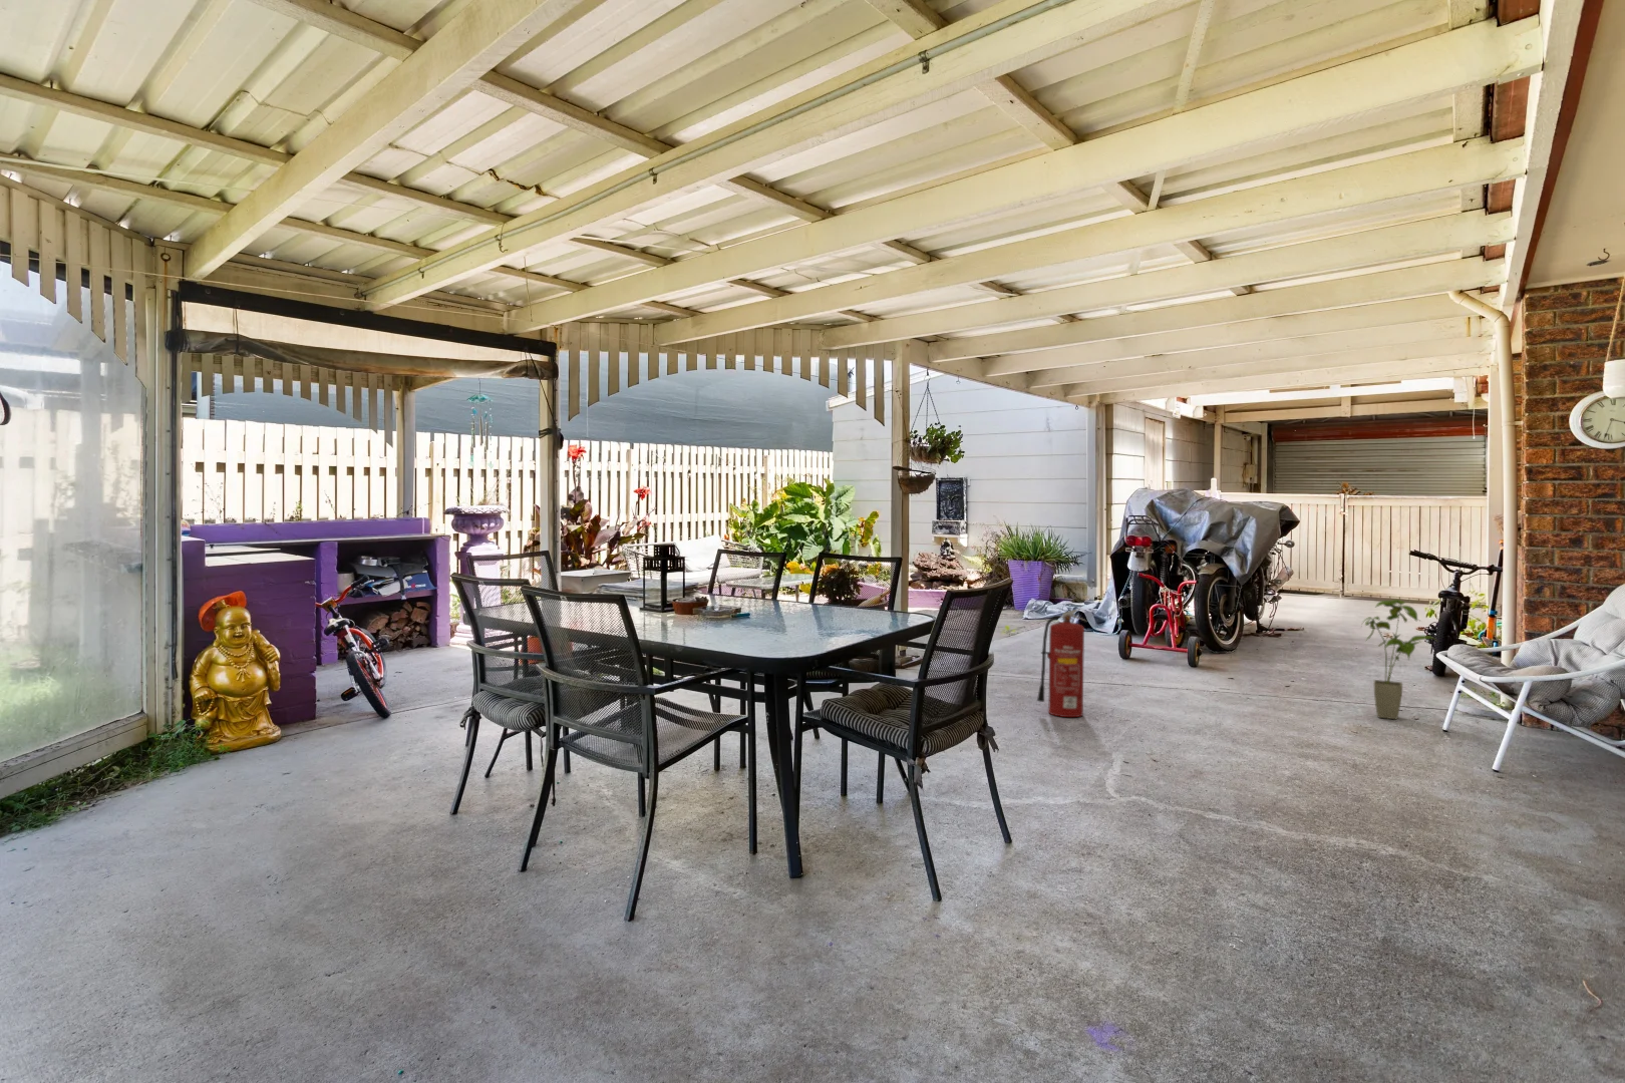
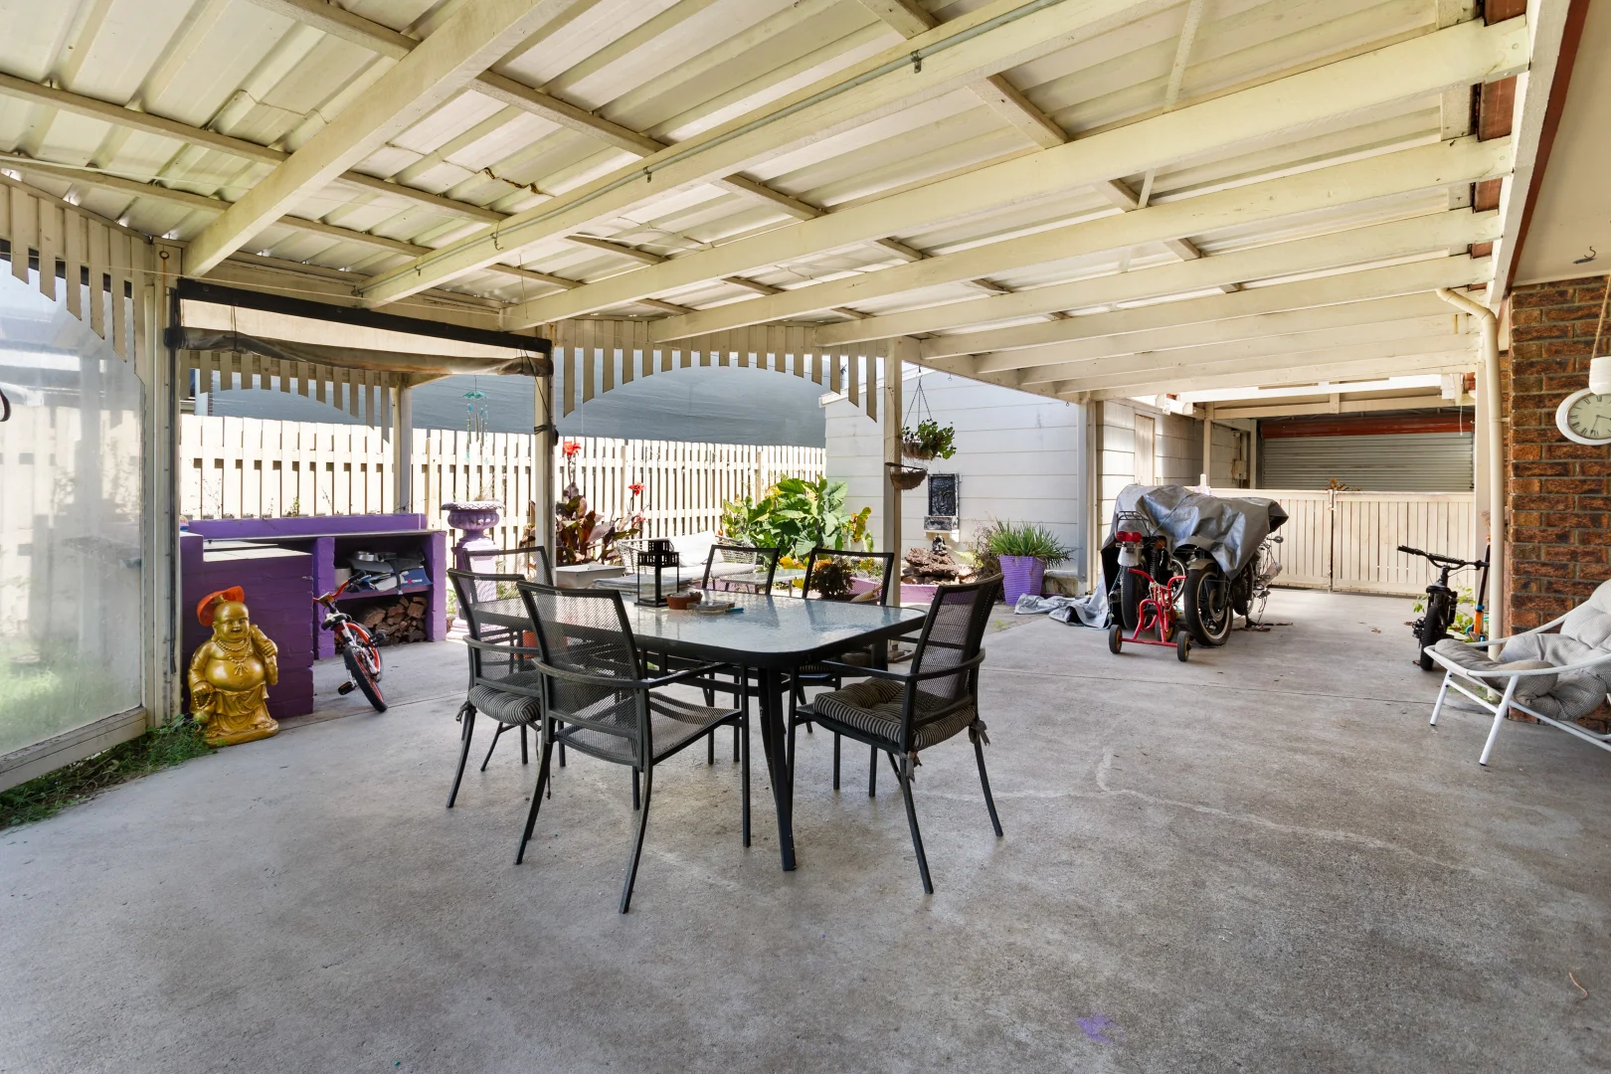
- house plant (1399, 659)
- fire extinguisher (1062, 660)
